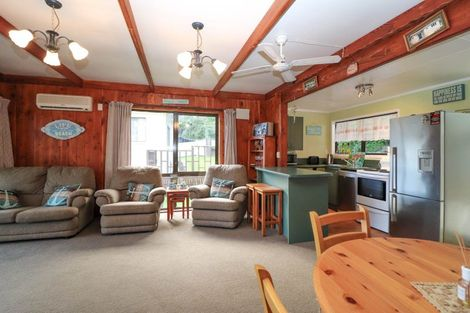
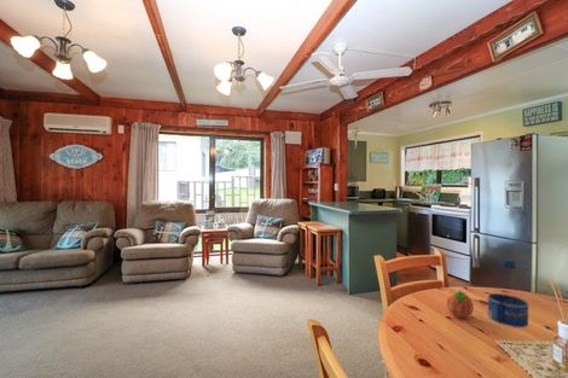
+ fruit (459, 303)
+ water bottle (506, 306)
